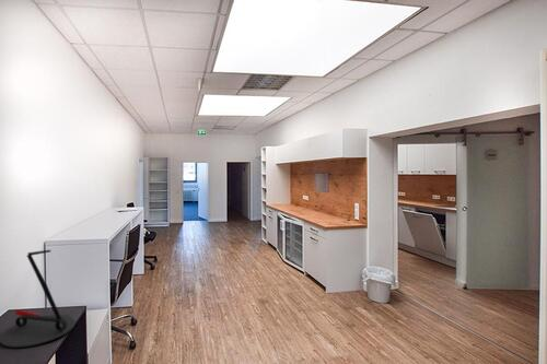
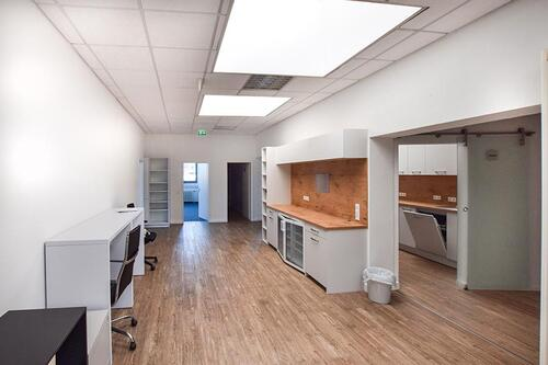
- desk lamp (43, 289)
